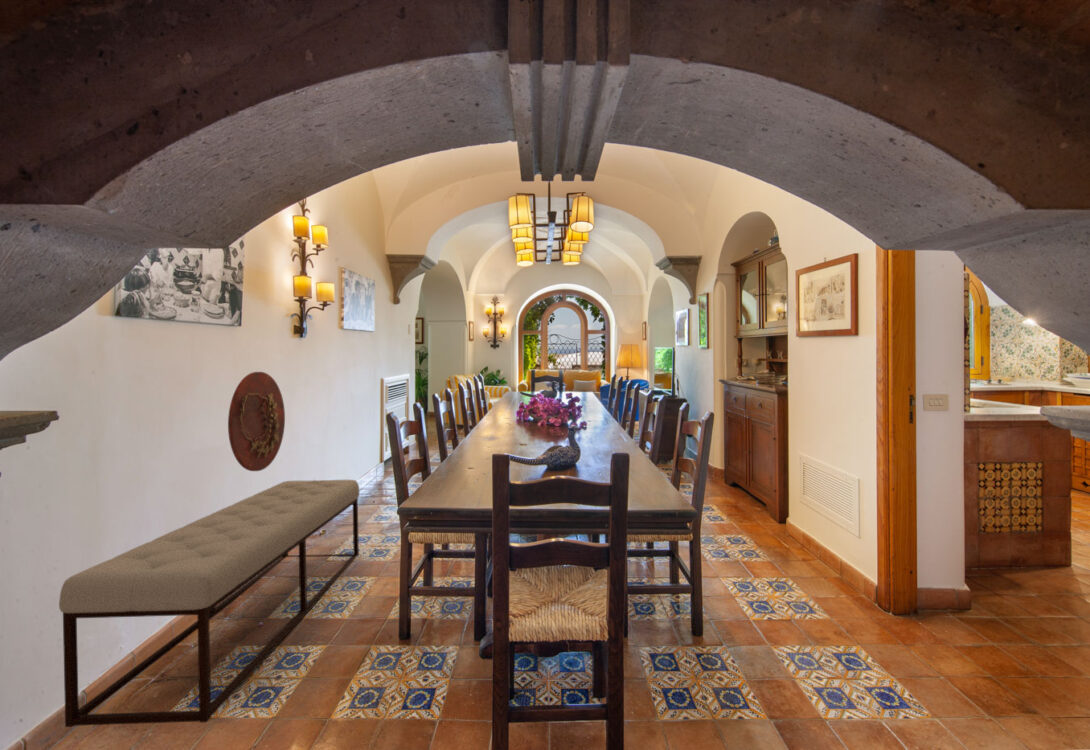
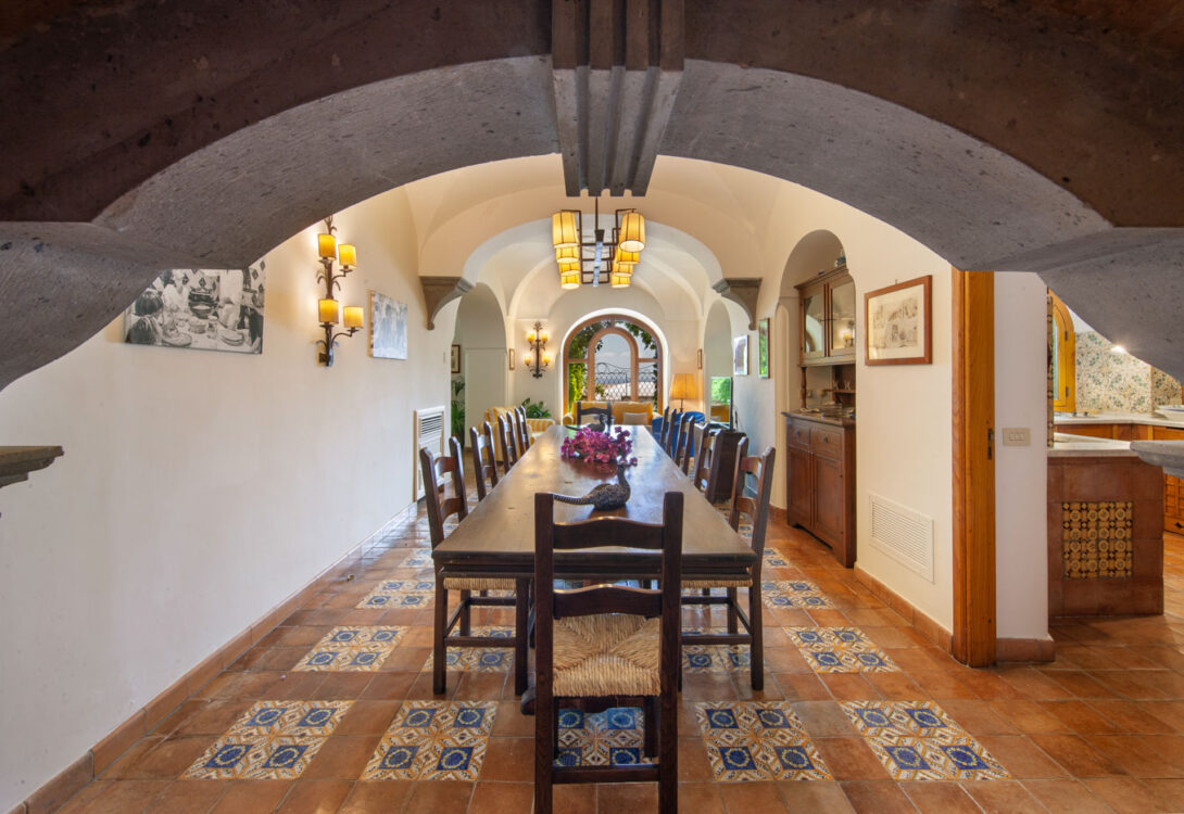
- decorative platter (261, 421)
- bench (256, 564)
